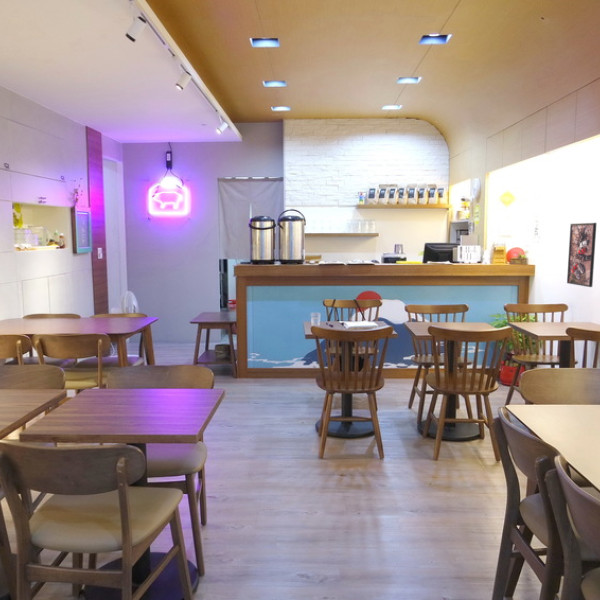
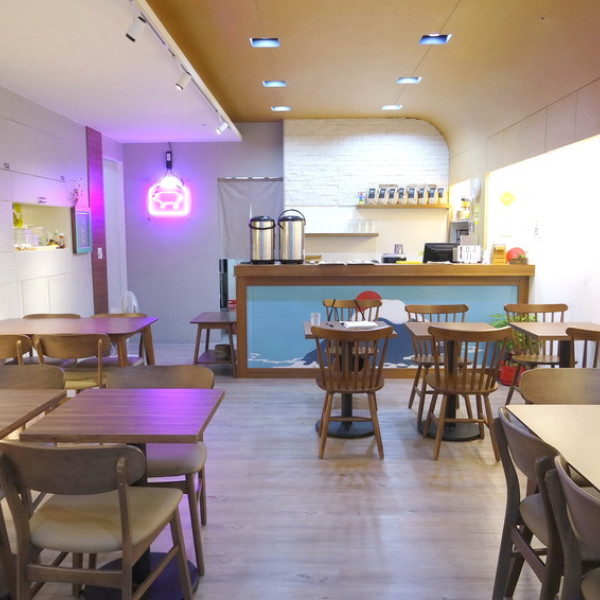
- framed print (581, 254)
